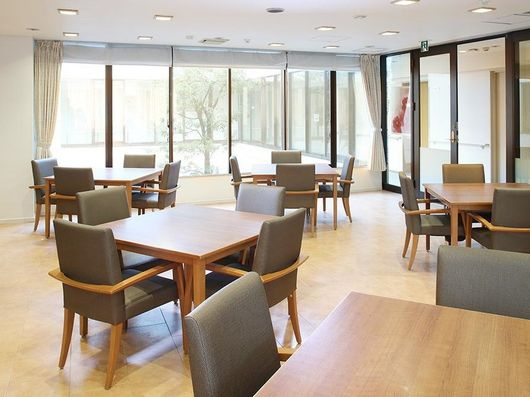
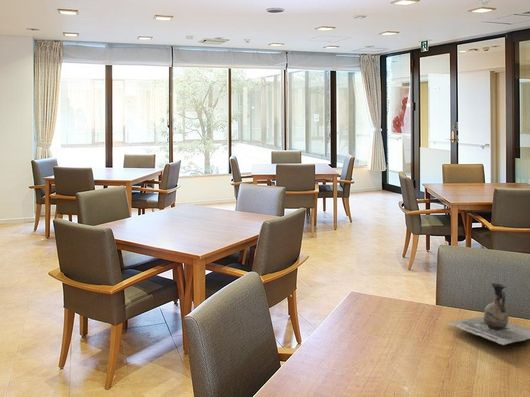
+ decorative vase (495, 309)
